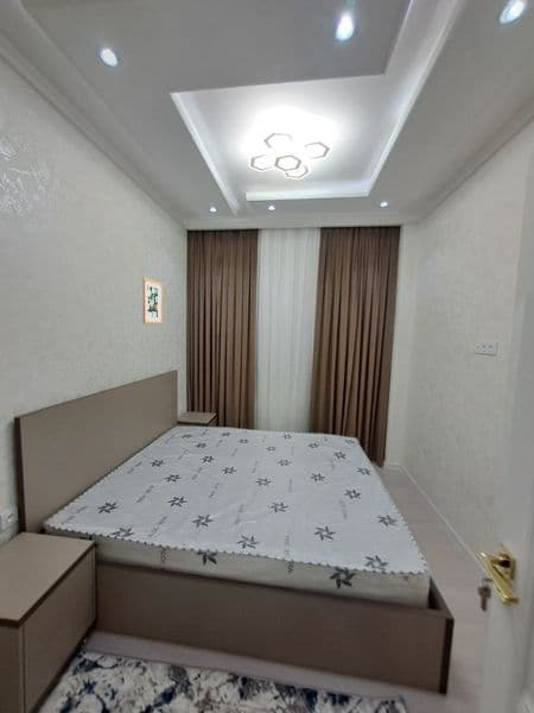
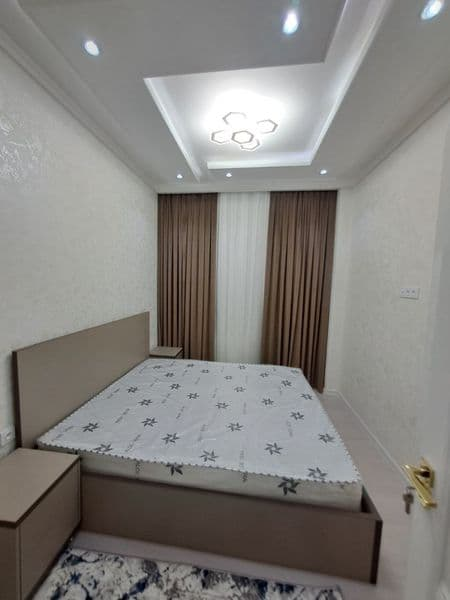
- wall art (153, 302)
